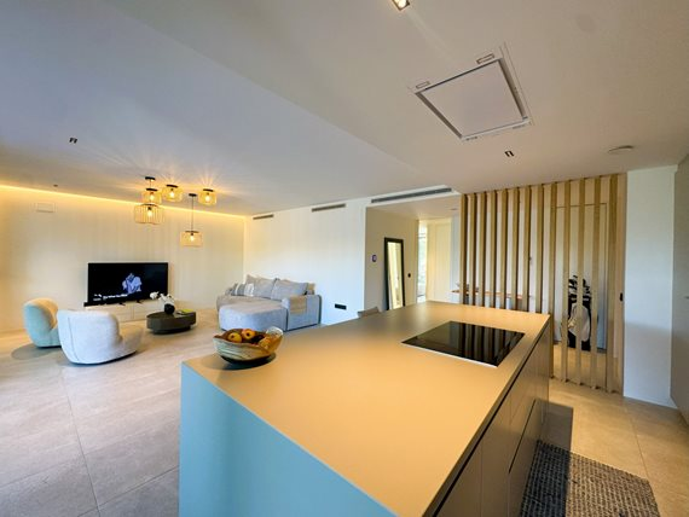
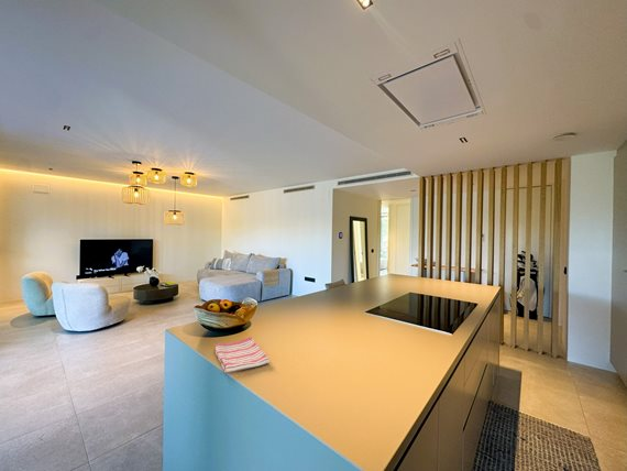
+ dish towel (240, 352)
